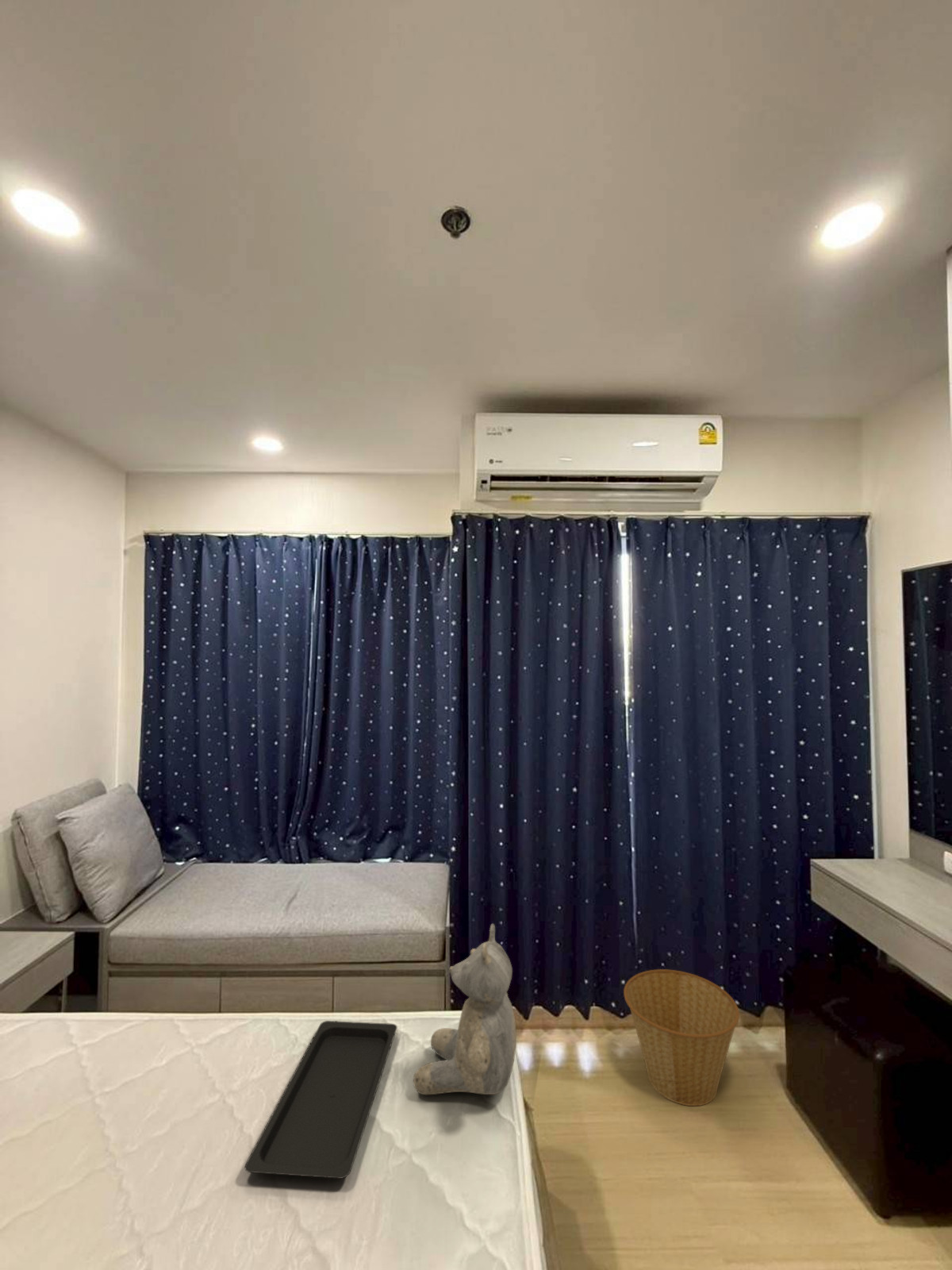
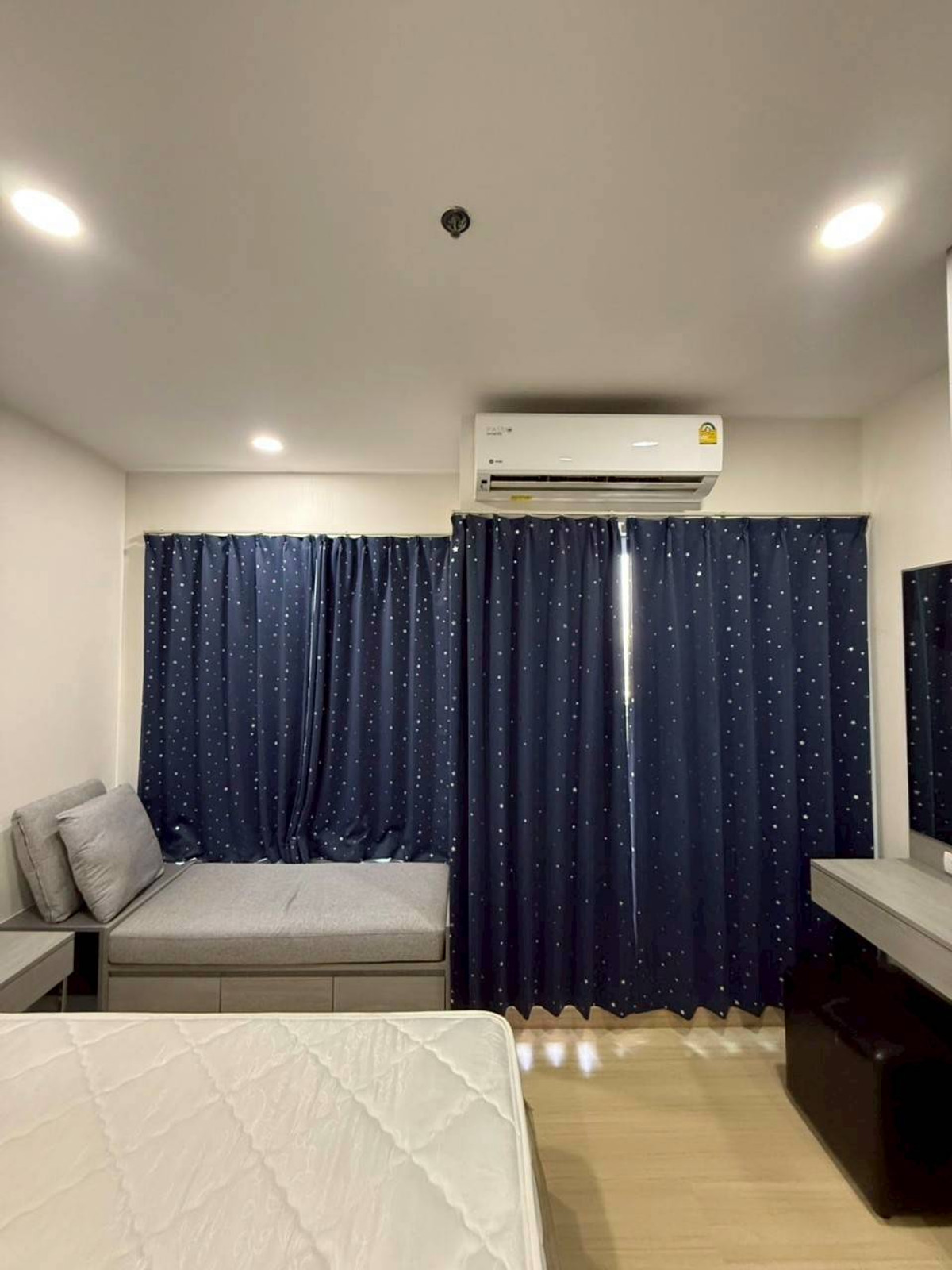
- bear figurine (467, 1004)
- basket (680, 1038)
- serving tray (332, 1090)
